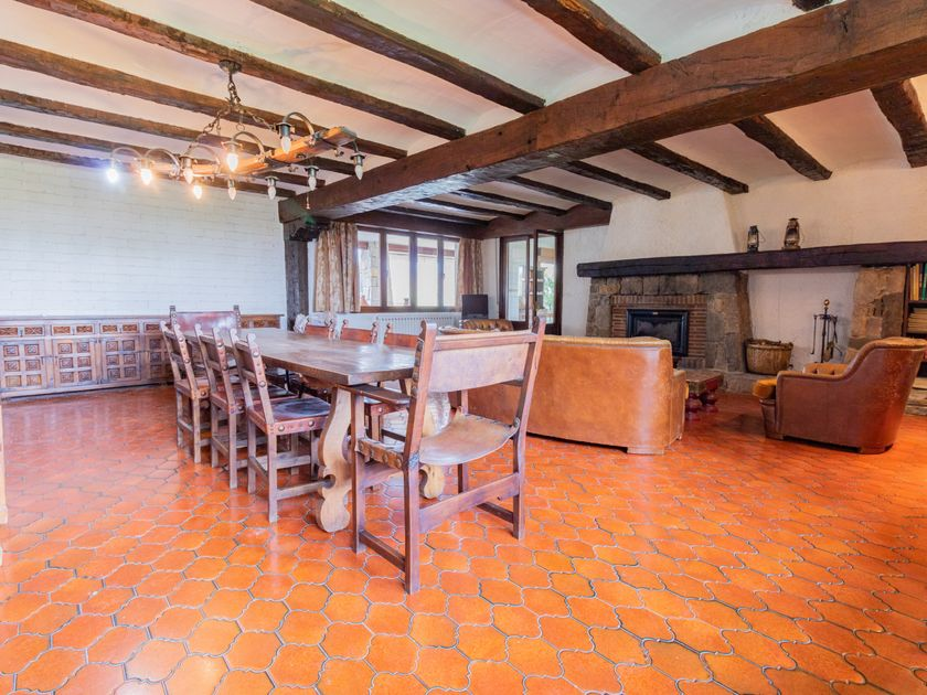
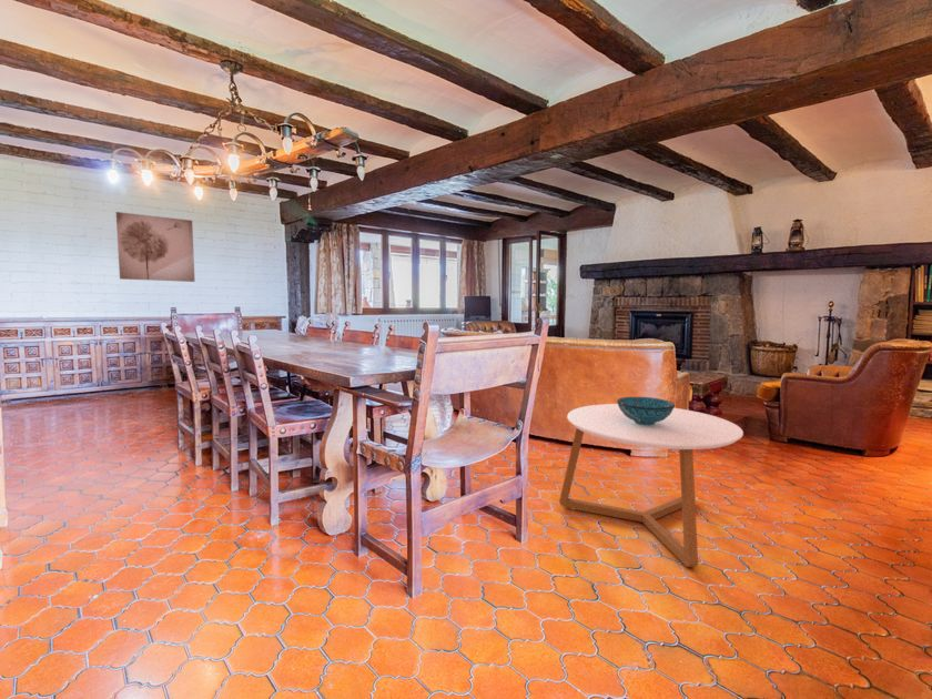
+ decorative bowl (645, 412)
+ wall art (156, 249)
+ coffee table (656, 447)
